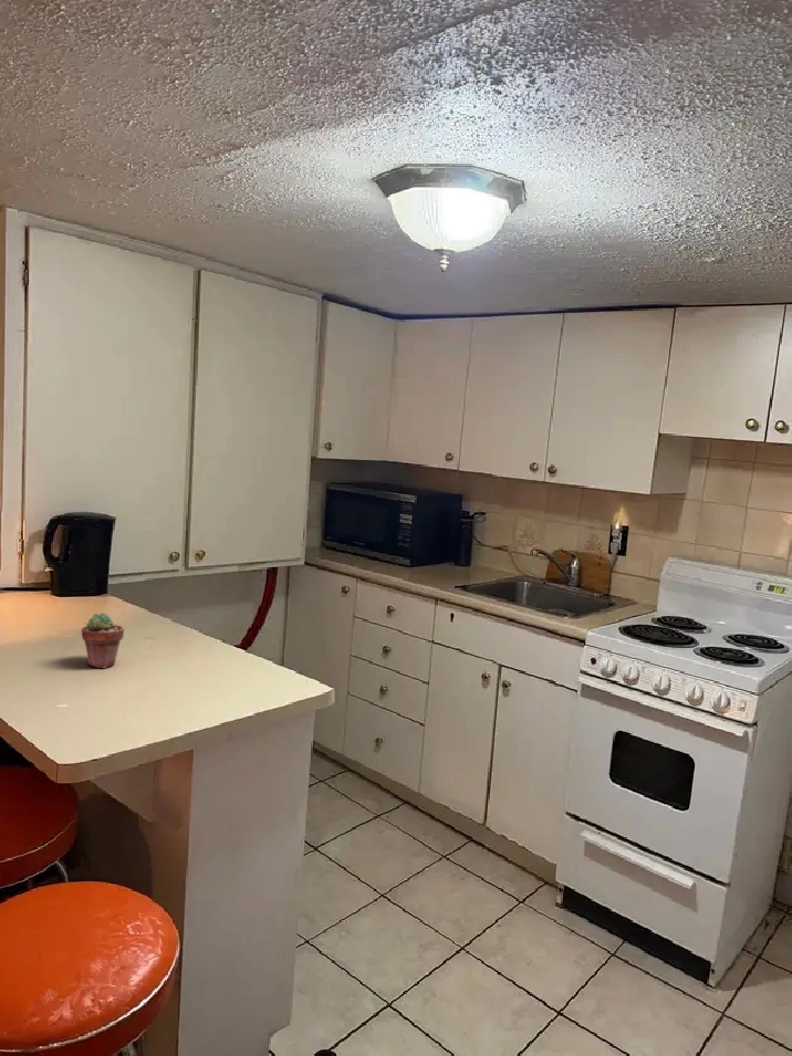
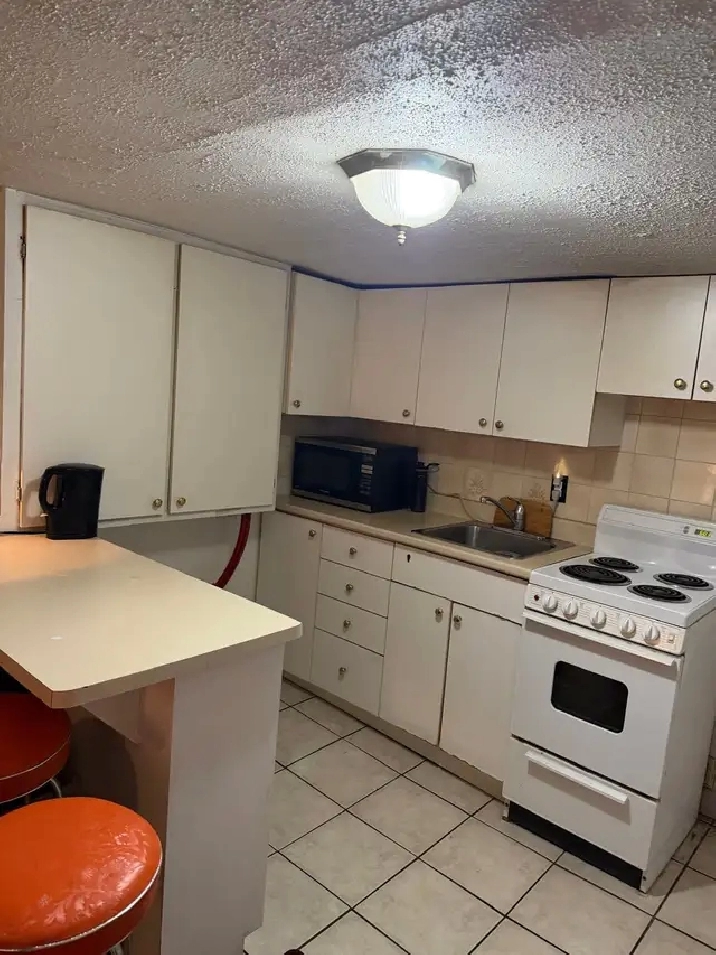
- potted succulent (102, 638)
